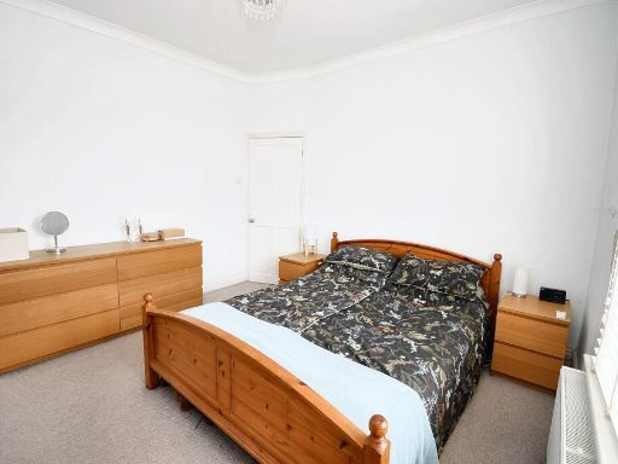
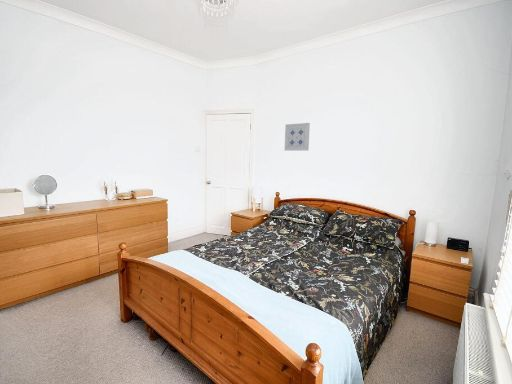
+ wall art (296, 137)
